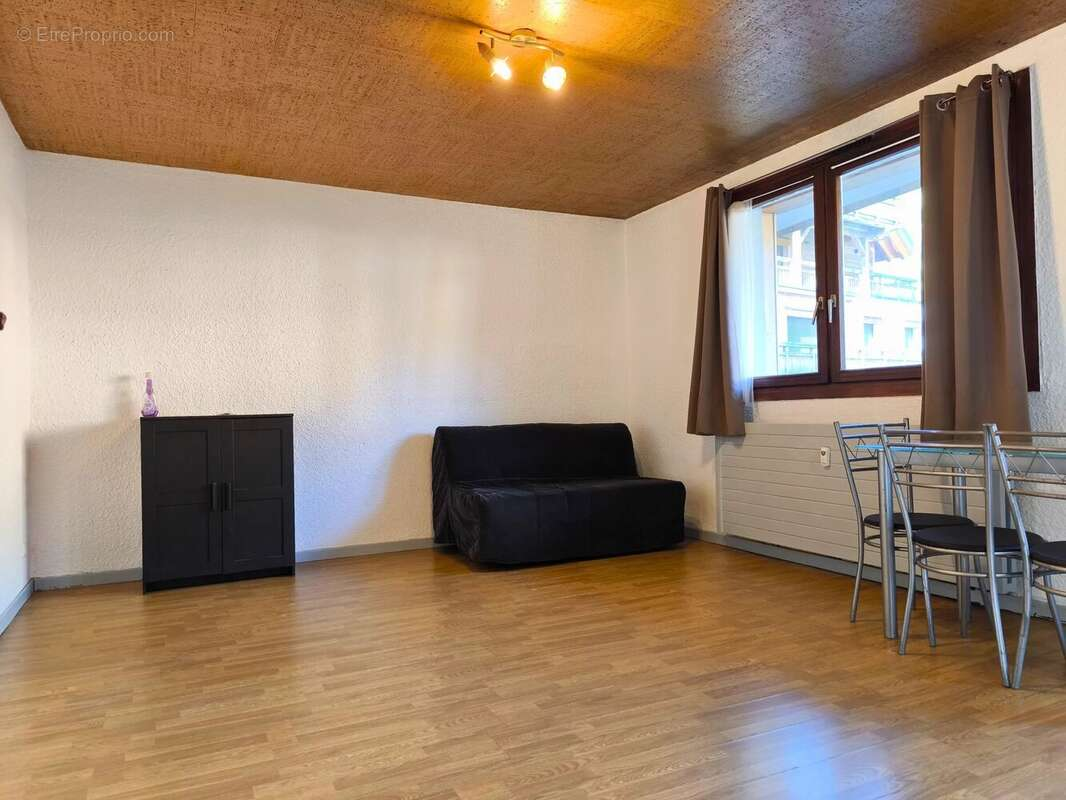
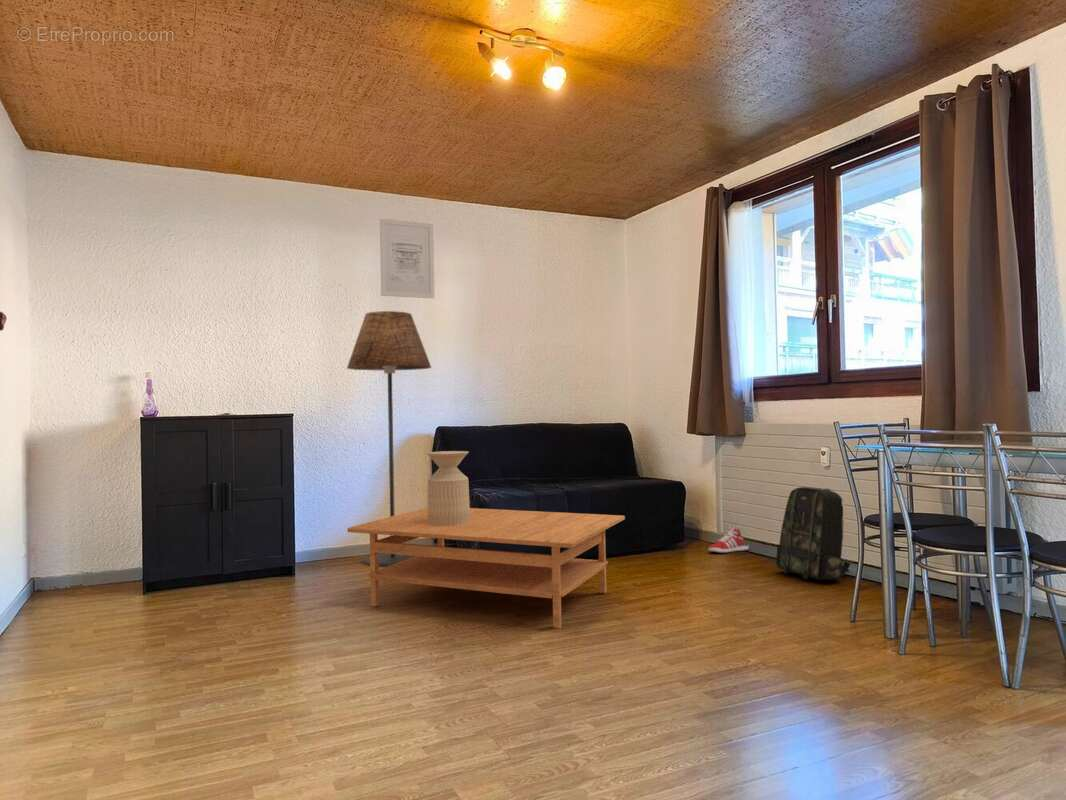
+ floor lamp (390, 437)
+ backpack (816, 531)
+ coffee table (490, 560)
+ wall art (407, 259)
+ sneaker (728, 538)
+ side table (448, 487)
